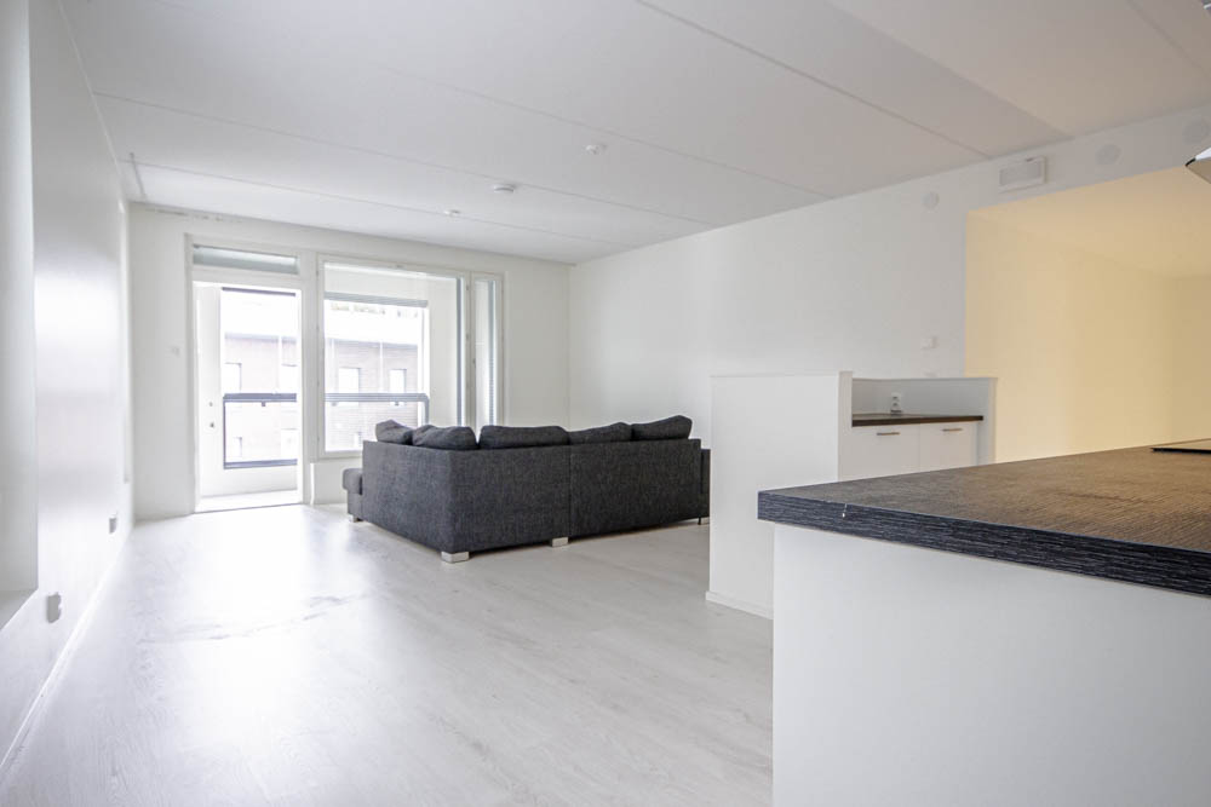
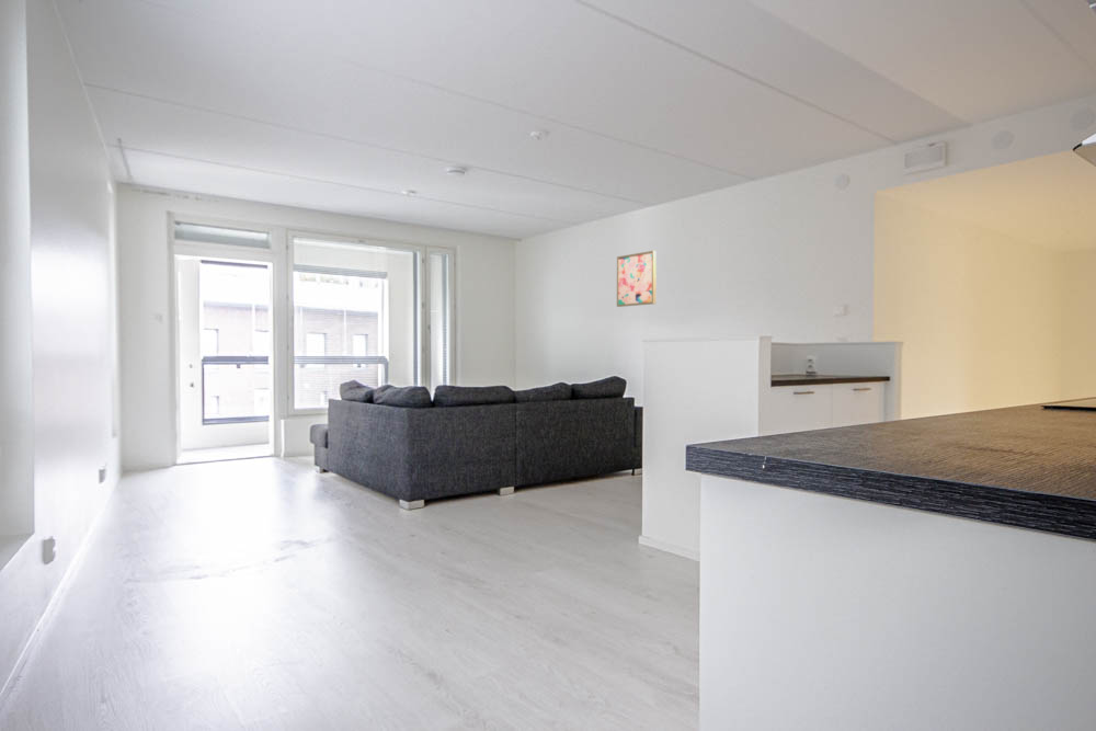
+ wall art (636, 279)
